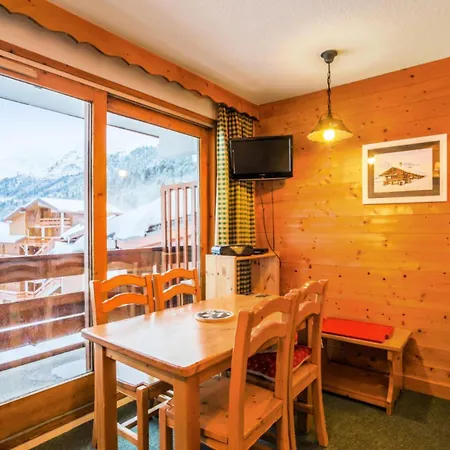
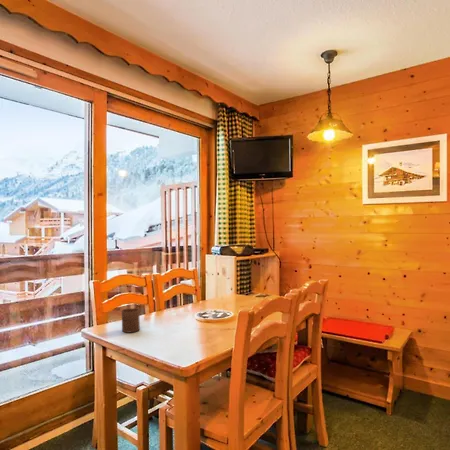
+ cup (130, 319)
